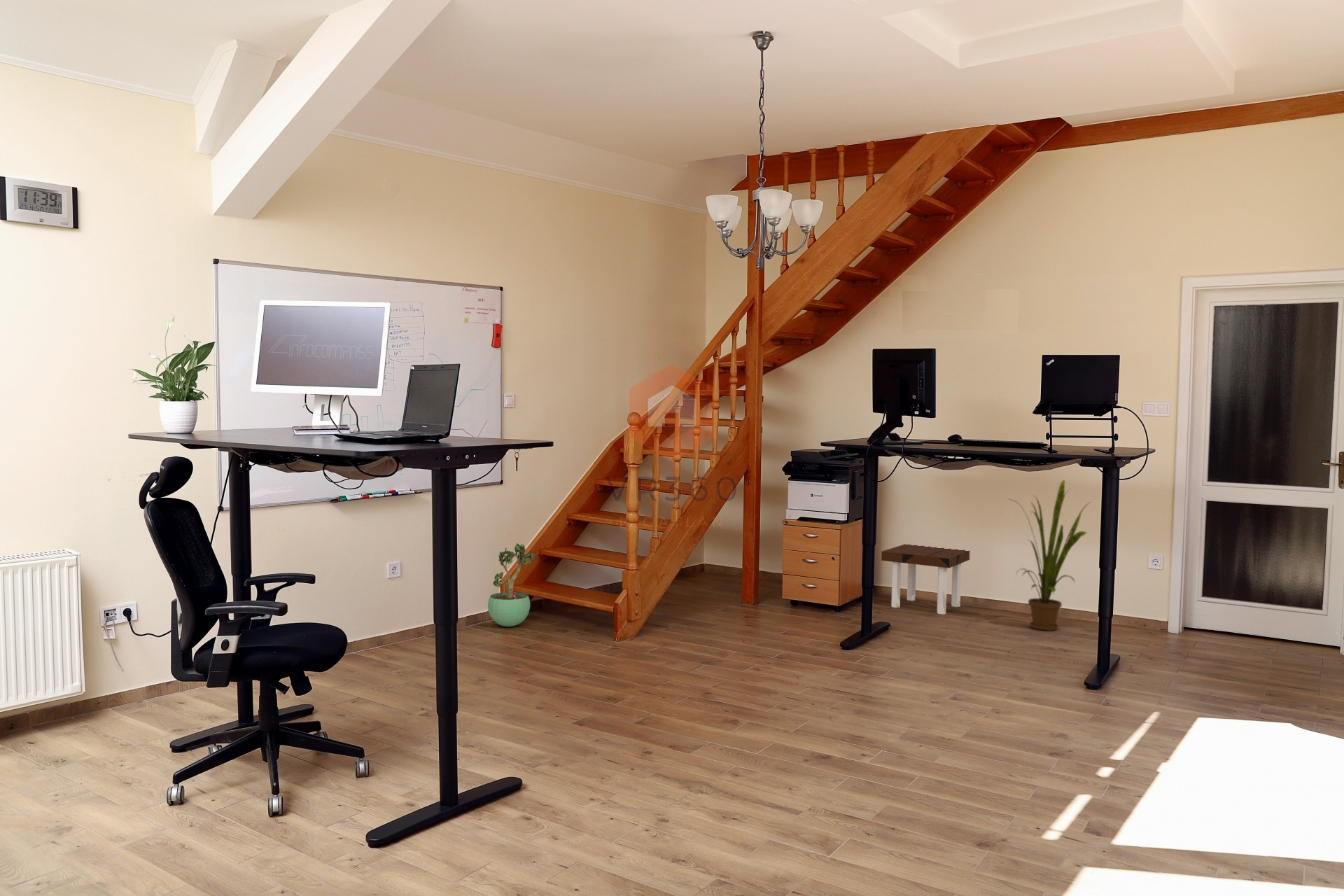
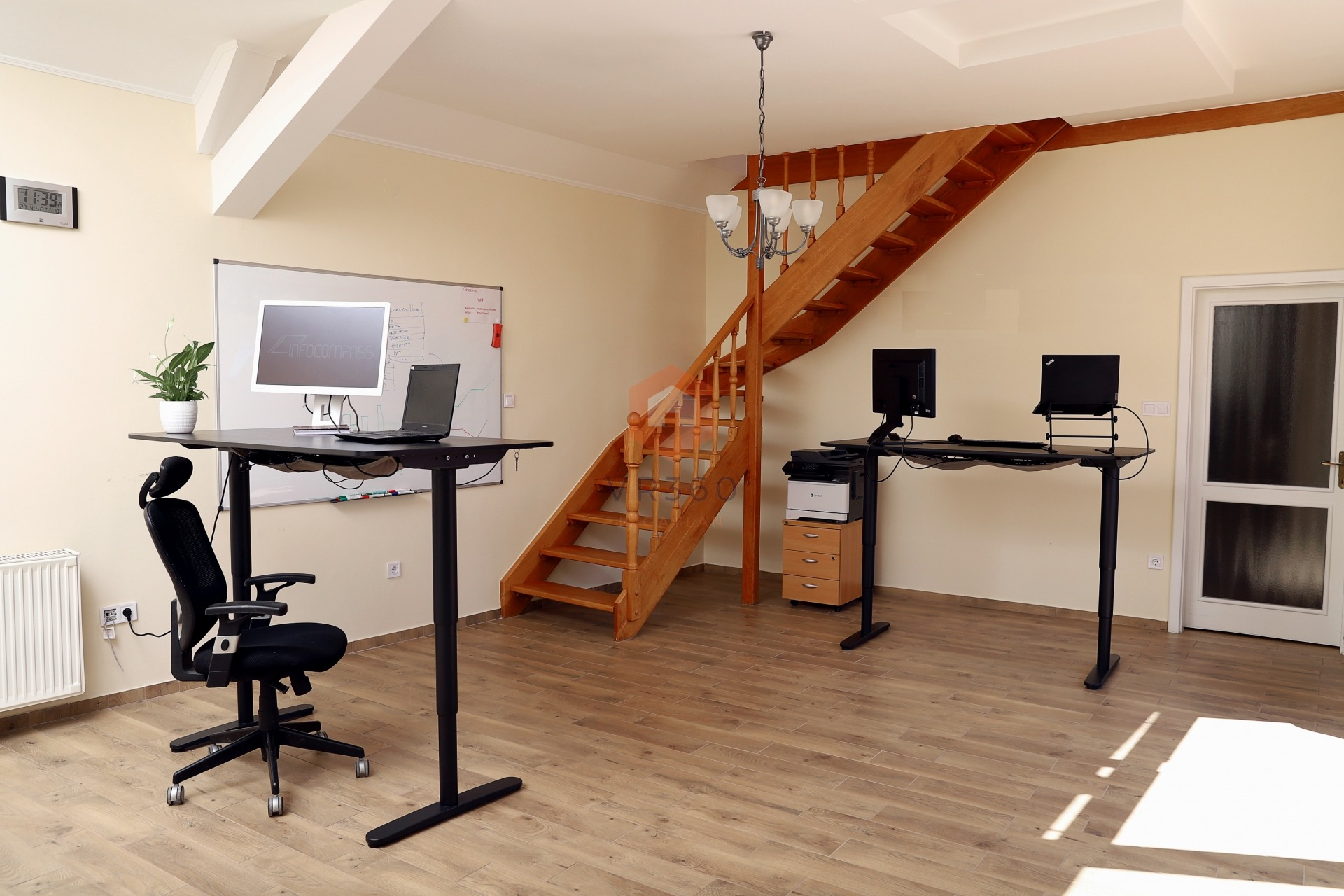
- house plant (1045, 554)
- side table (915, 578)
- potted plant (510, 584)
